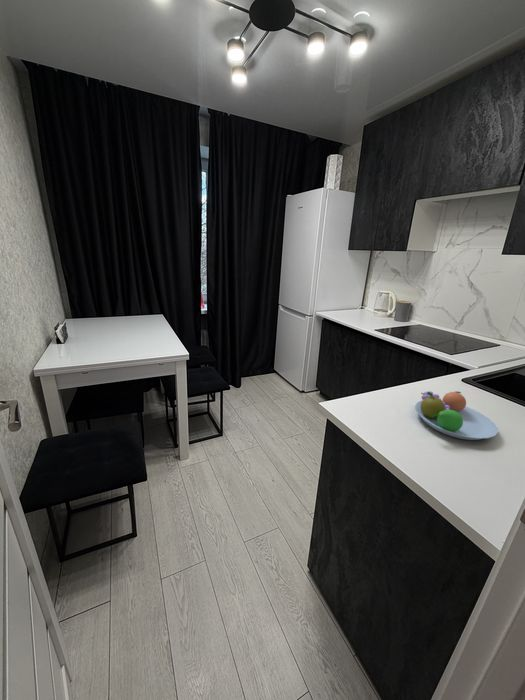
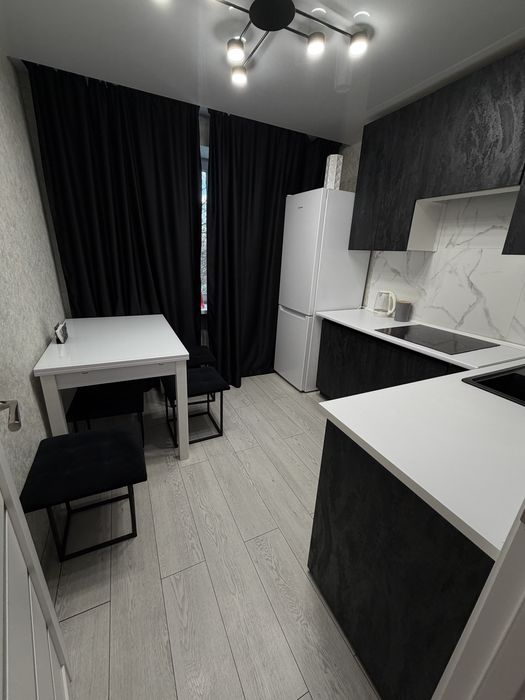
- fruit bowl (453, 410)
